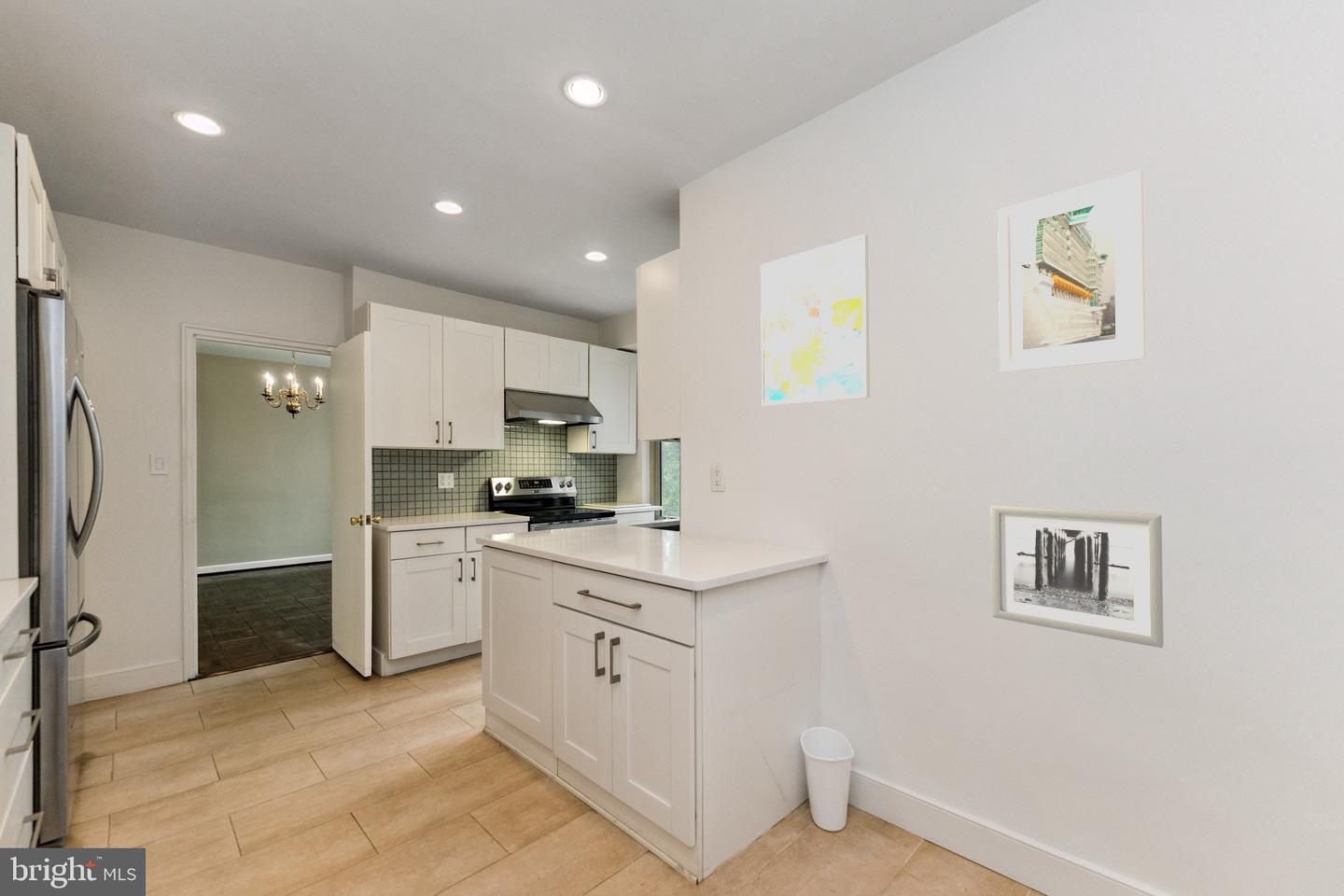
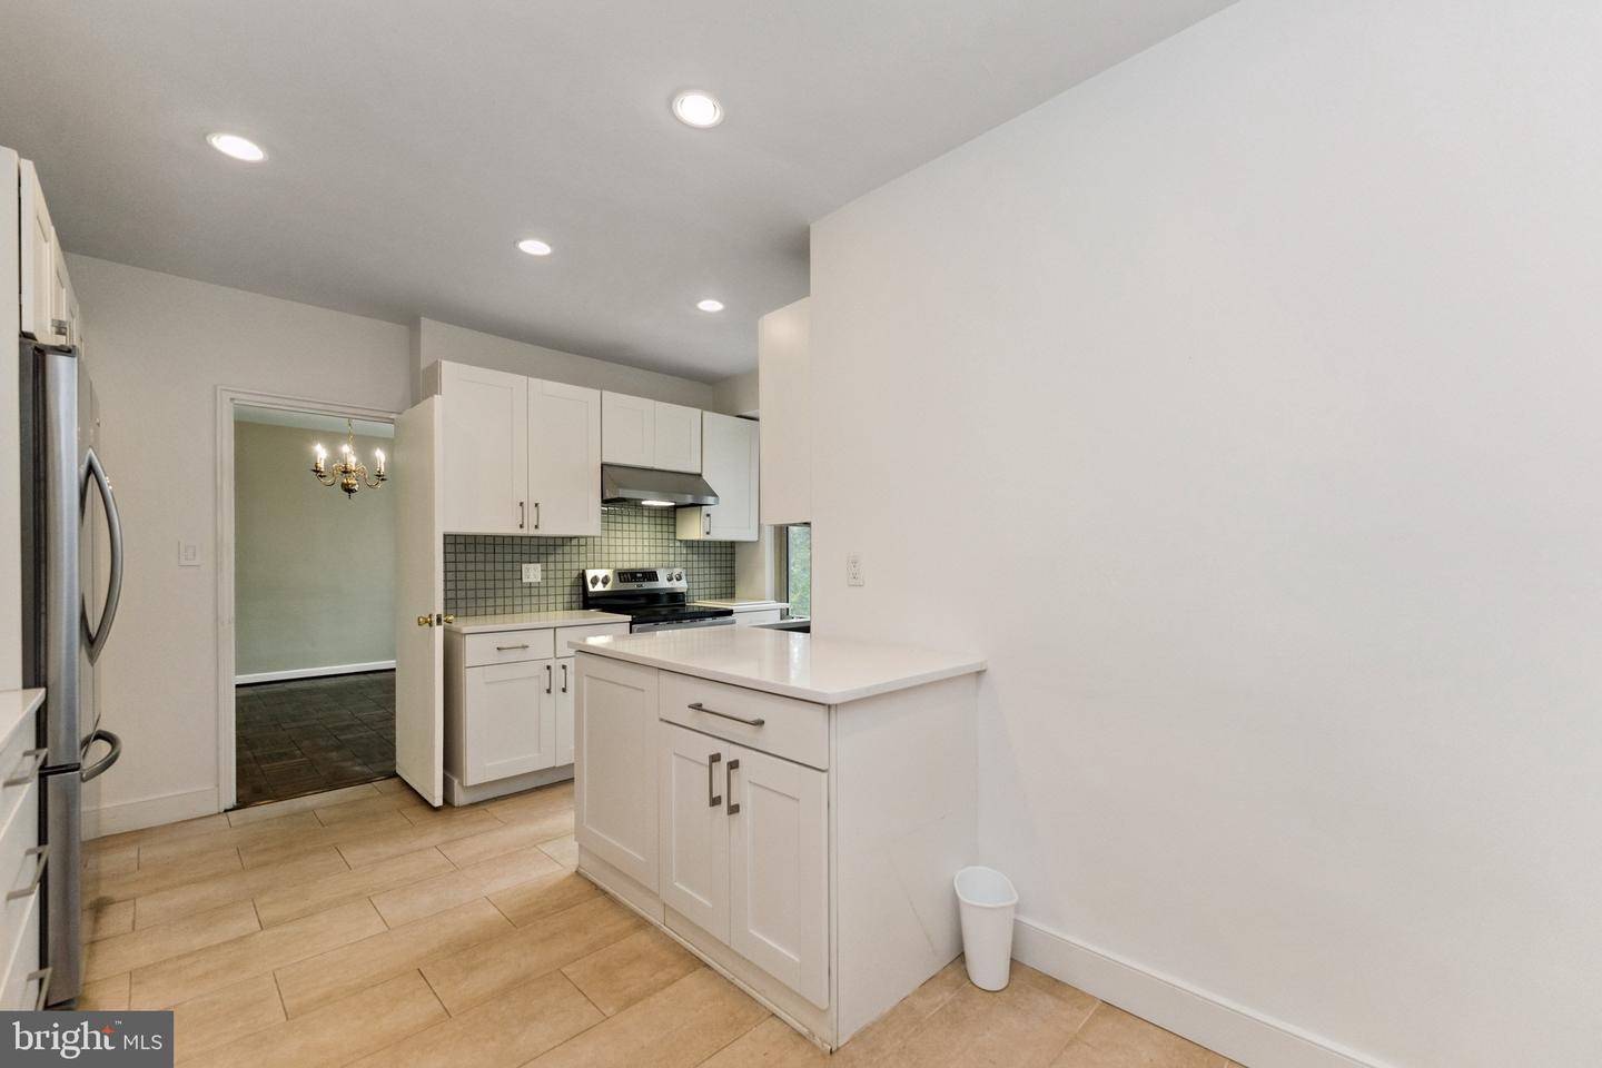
- wall art (811, 327)
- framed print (1066, 279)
- wall art (1070, 569)
